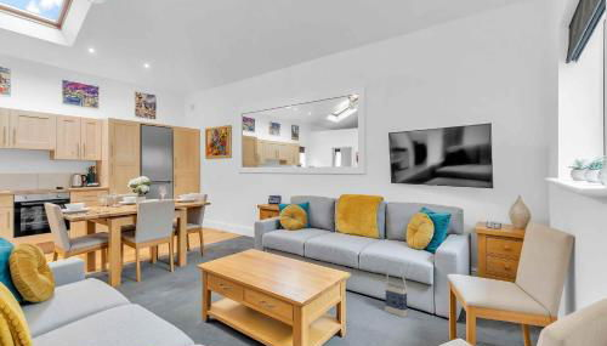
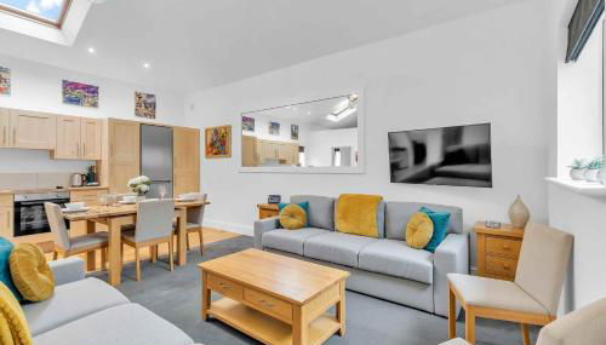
- bag (396, 288)
